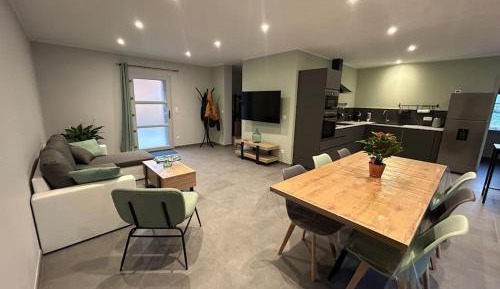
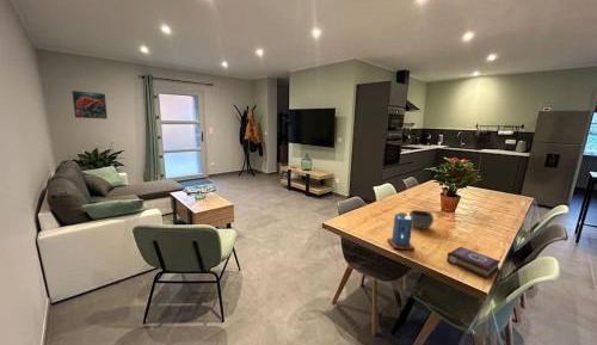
+ bowl (420, 220)
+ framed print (90, 105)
+ book (473, 260)
+ candle (402, 228)
